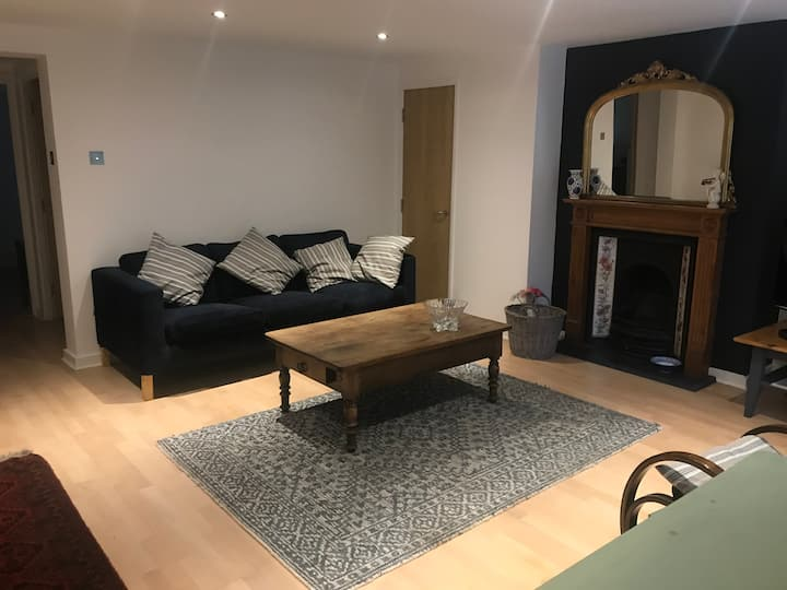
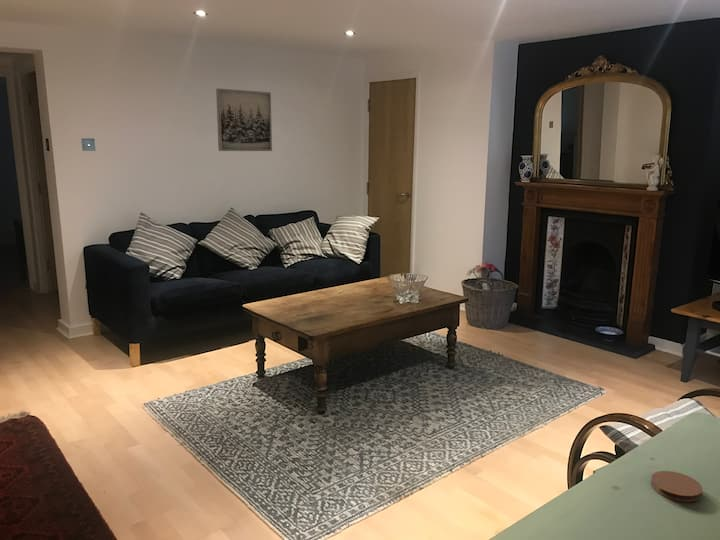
+ coaster (676, 485)
+ wall art (245, 121)
